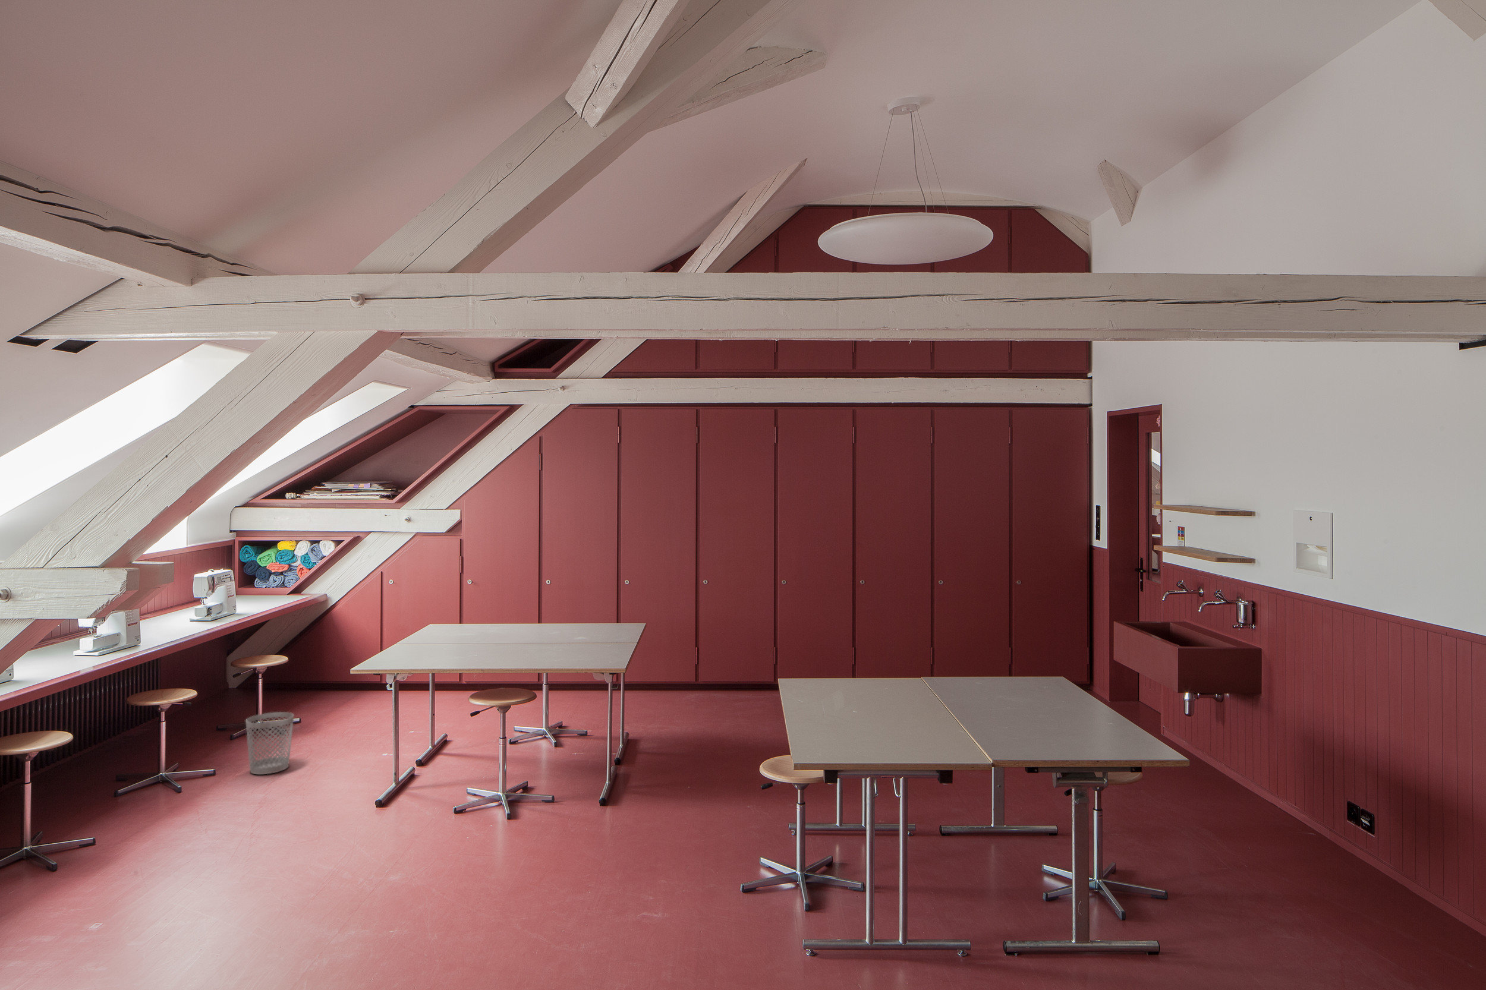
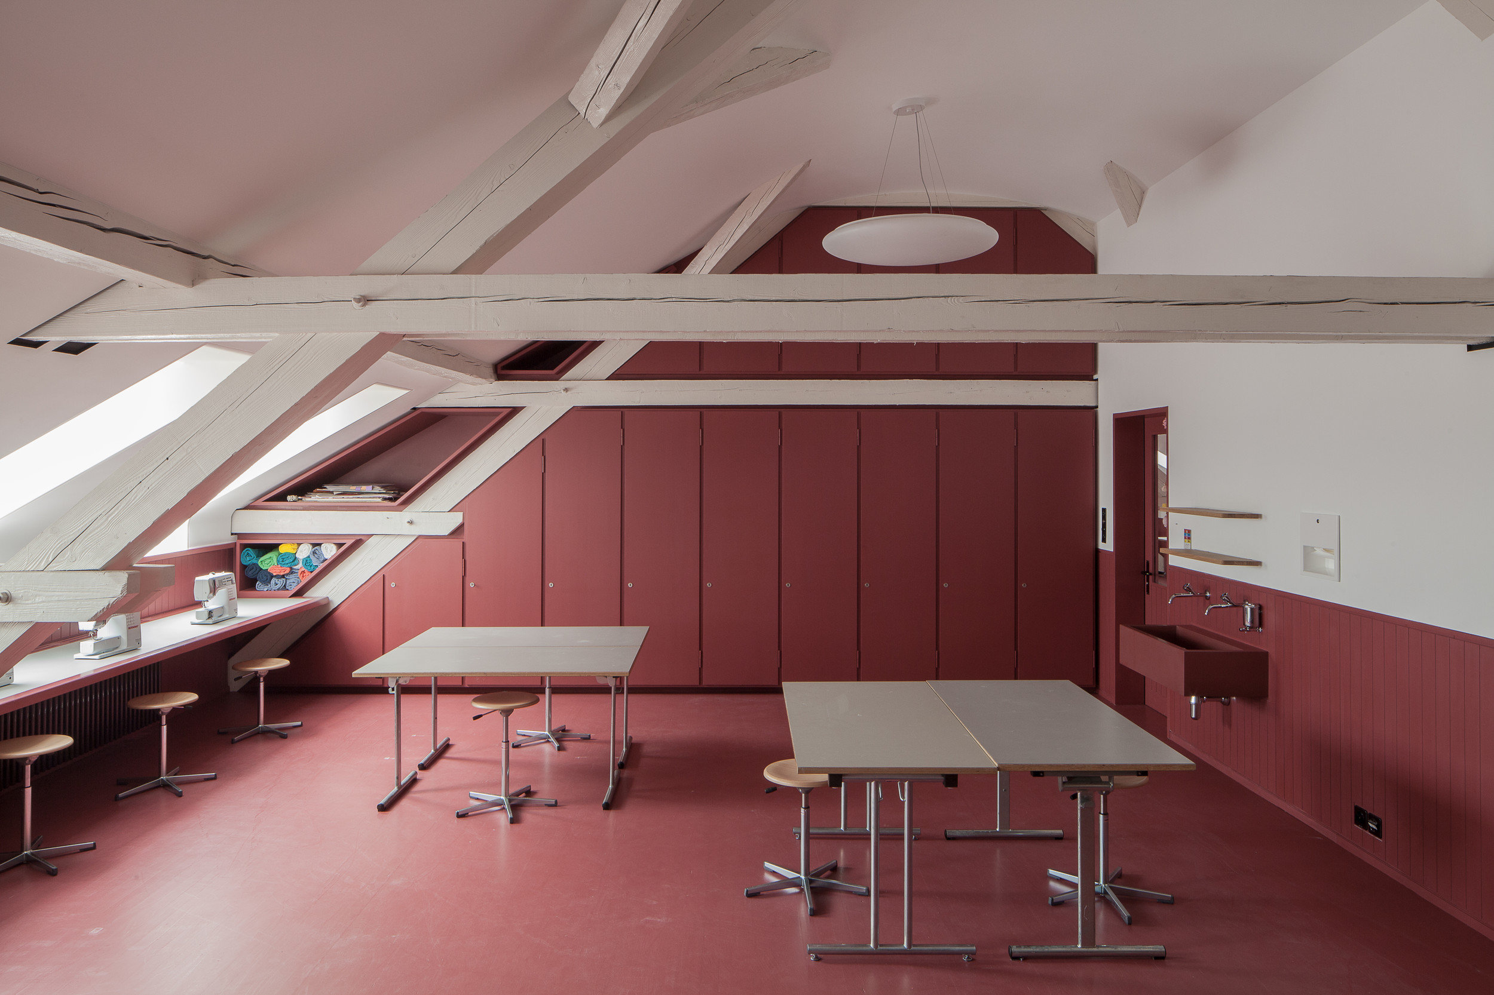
- wastebasket (270, 742)
